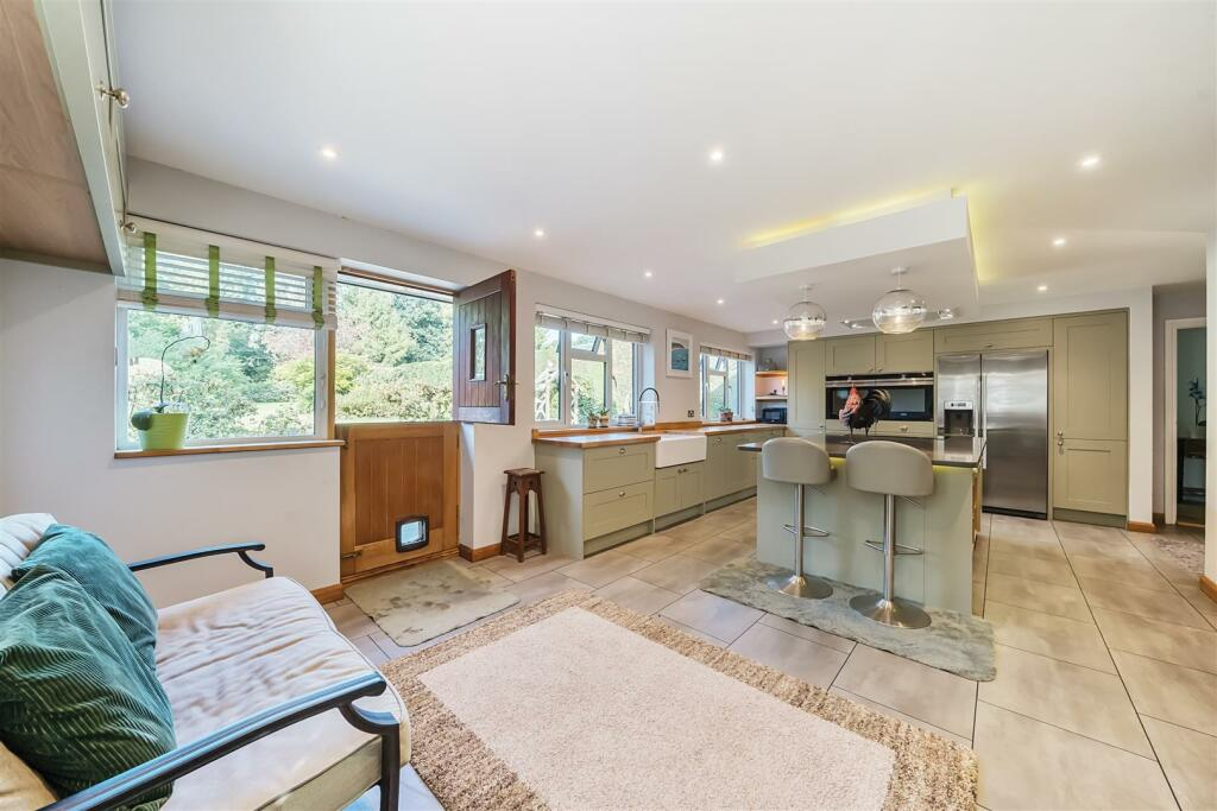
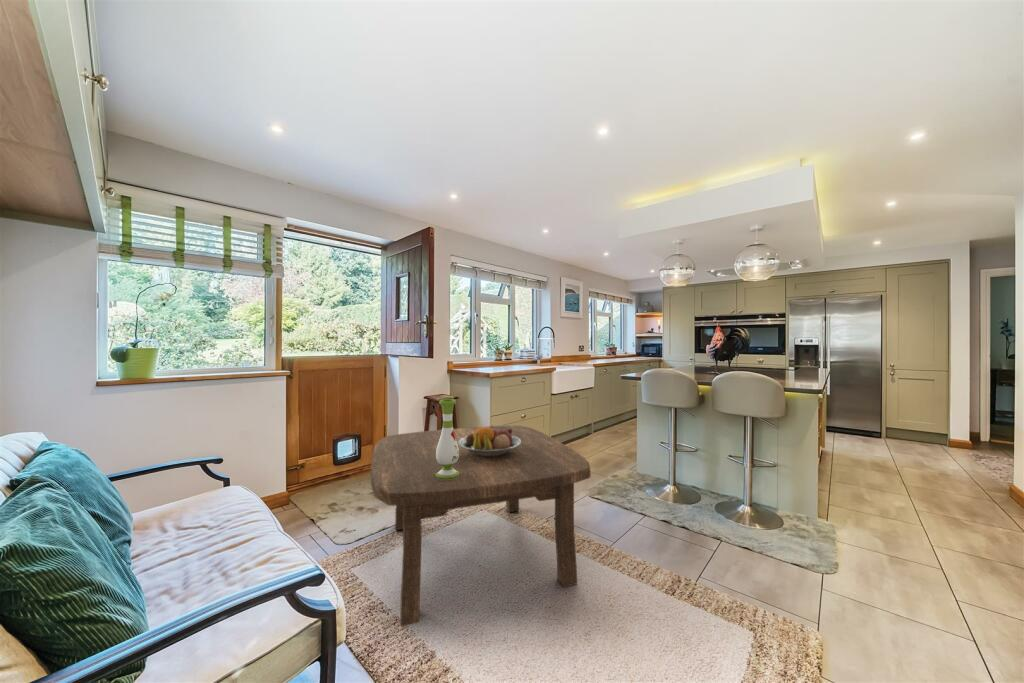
+ vase (447, 437)
+ coffee table (473, 500)
+ fruit bowl (489, 438)
